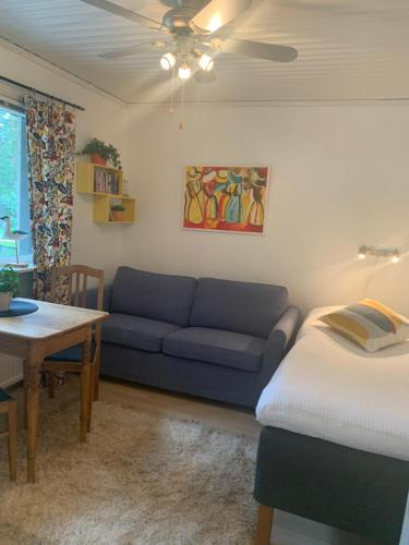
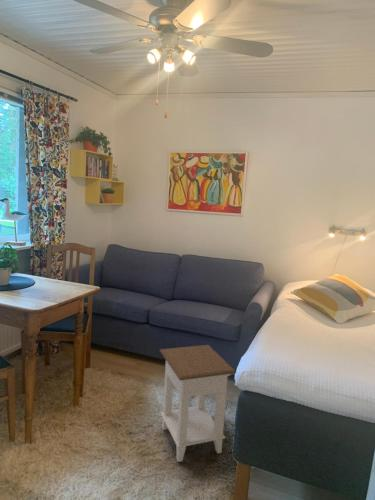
+ nightstand (196, 401)
